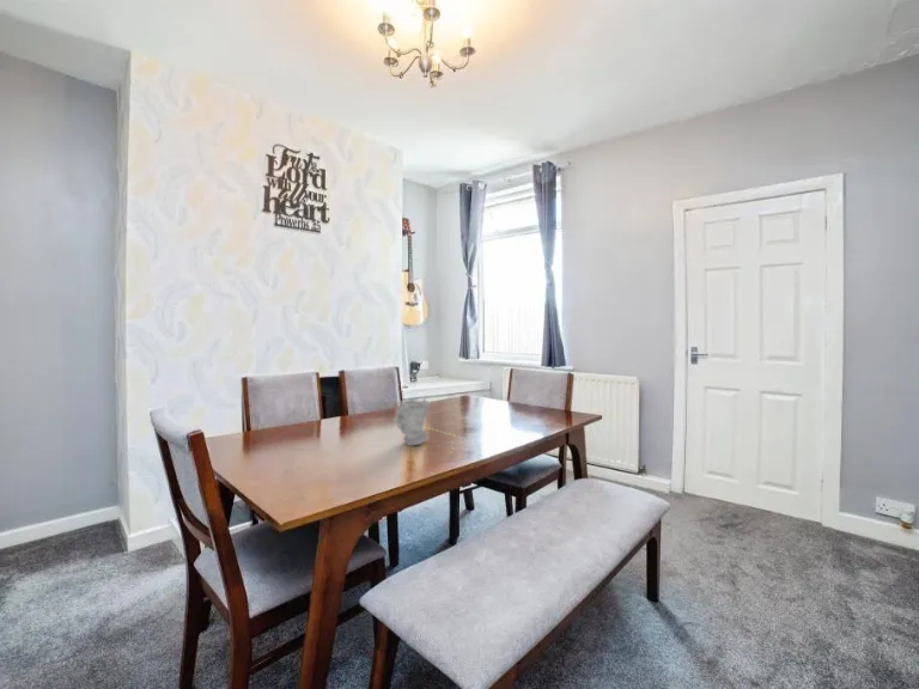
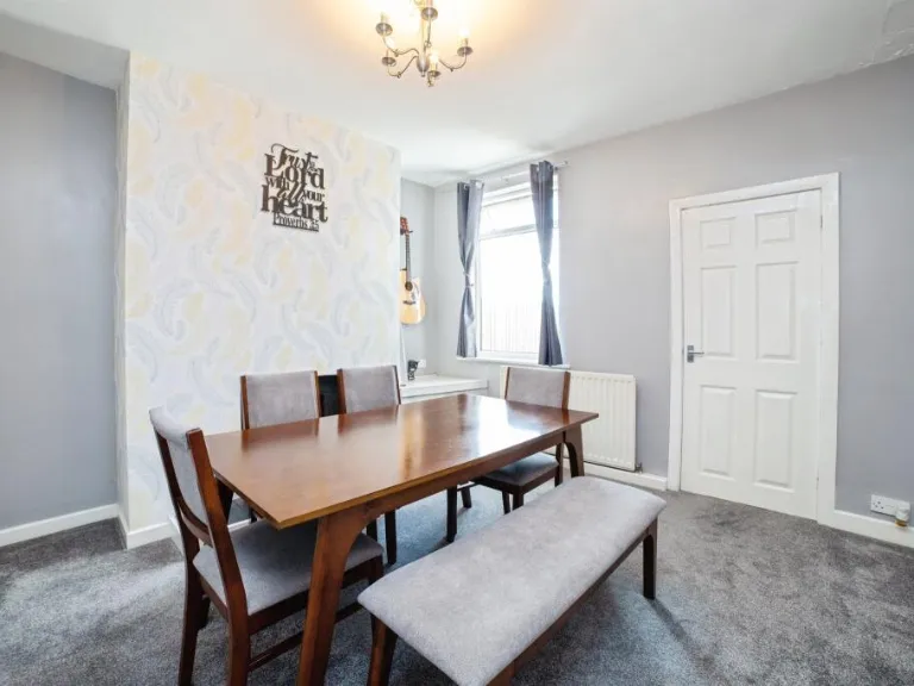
- bust sculpture (426, 427)
